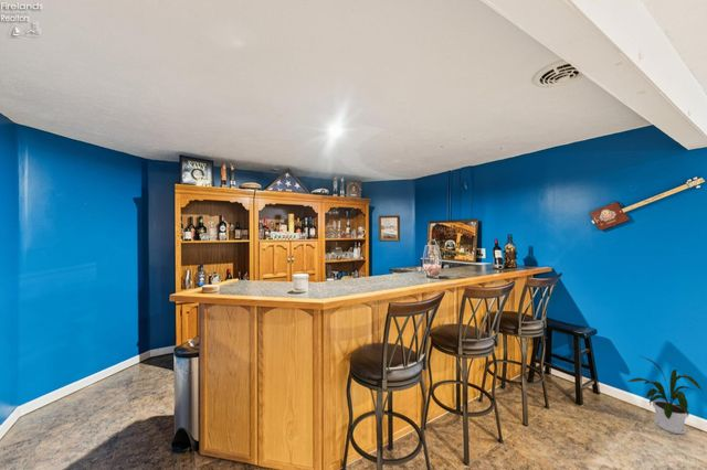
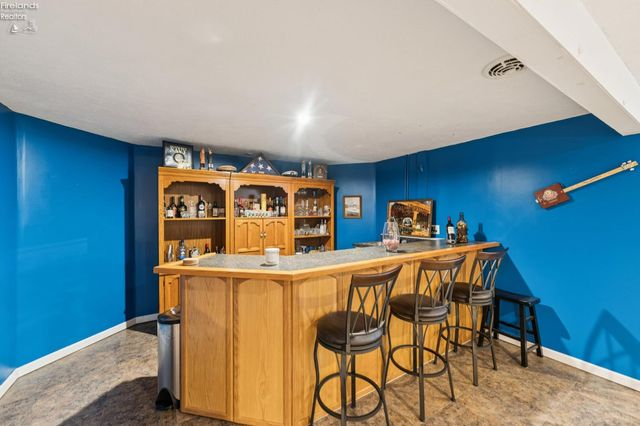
- house plant (665, 395)
